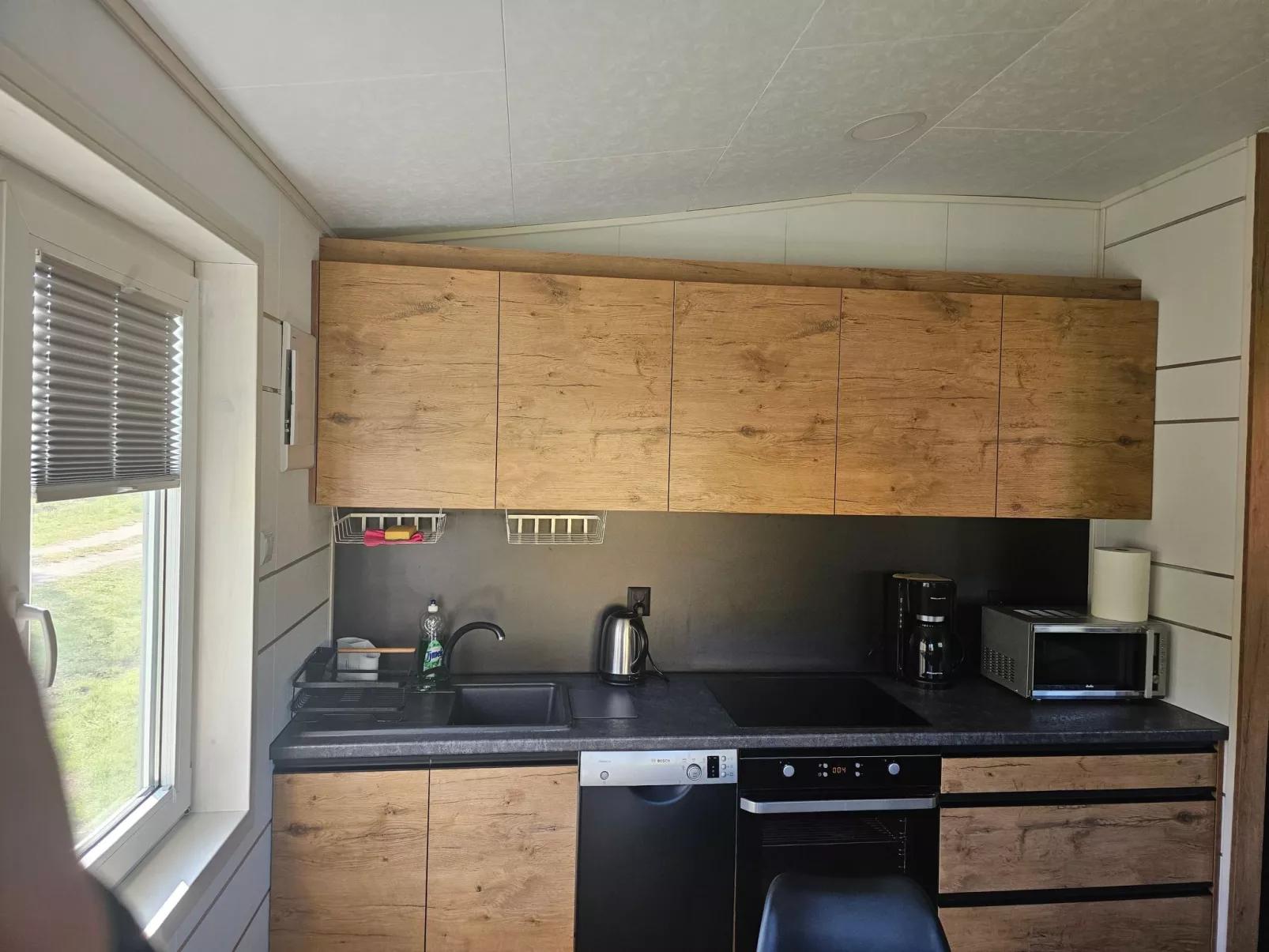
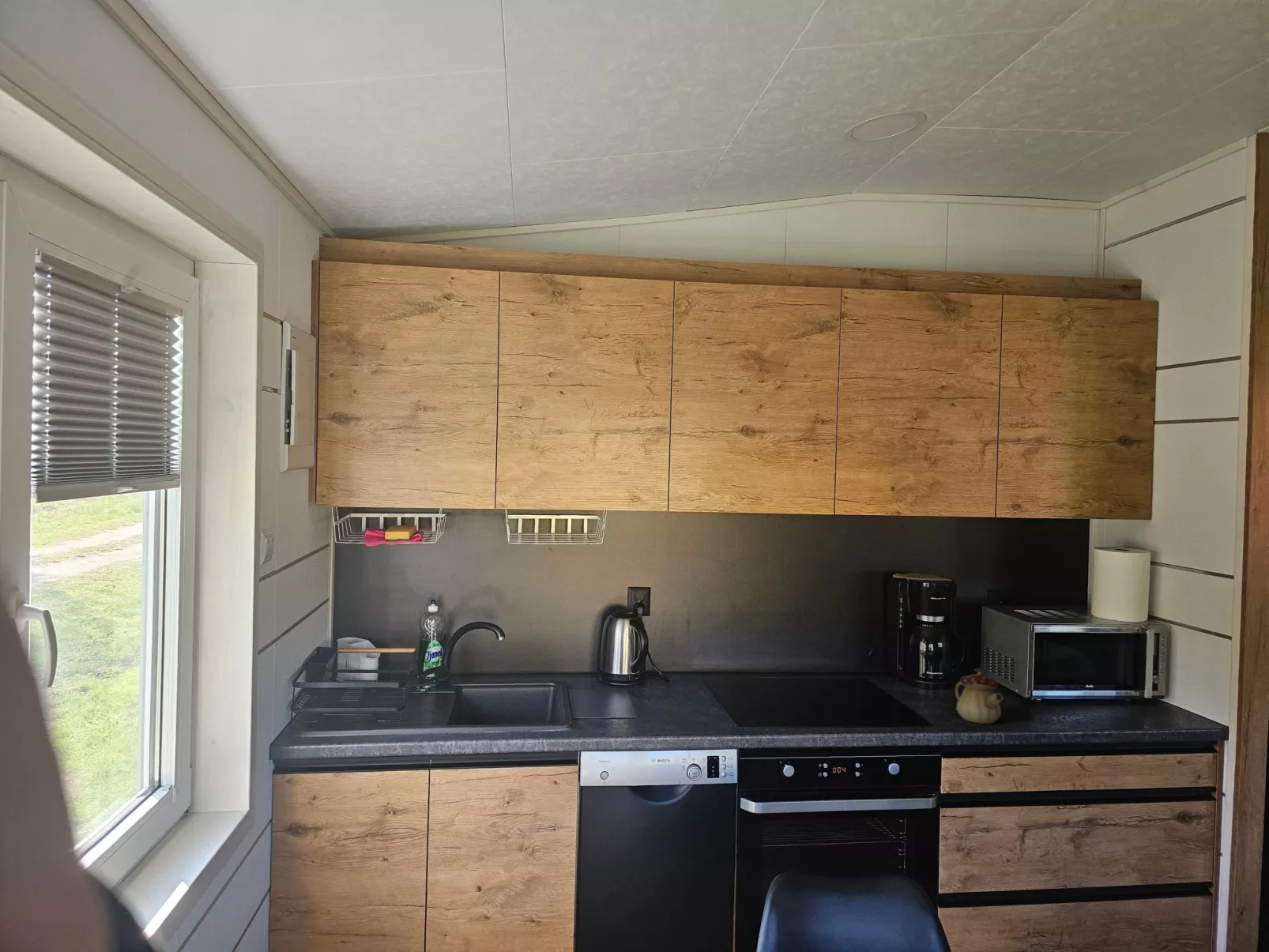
+ teapot (977, 692)
